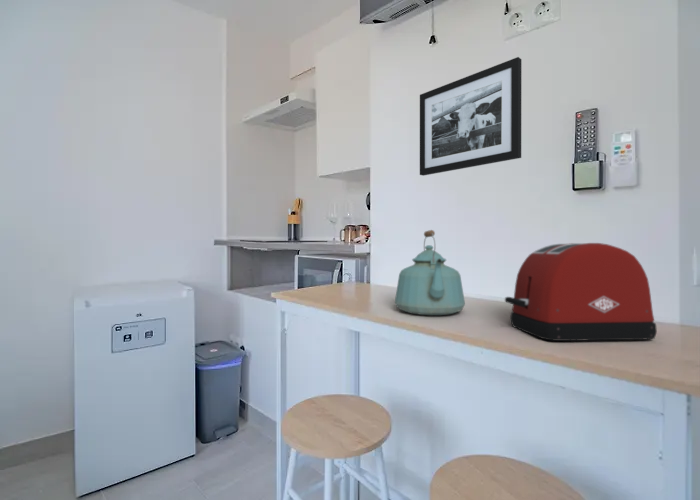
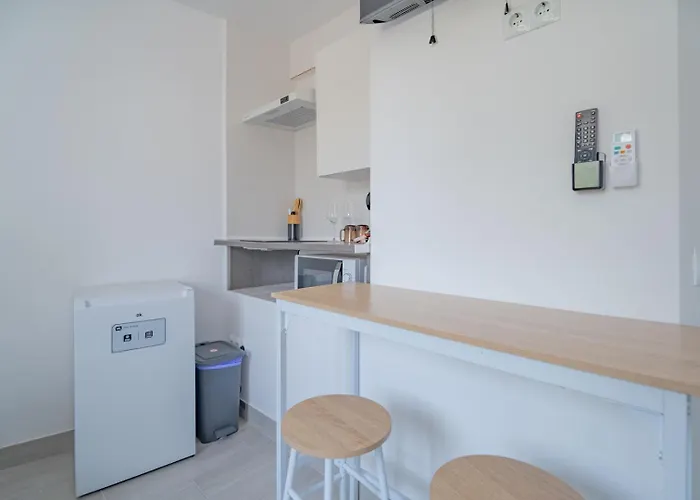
- picture frame (465, 123)
- kettle (430, 270)
- toaster (577, 287)
